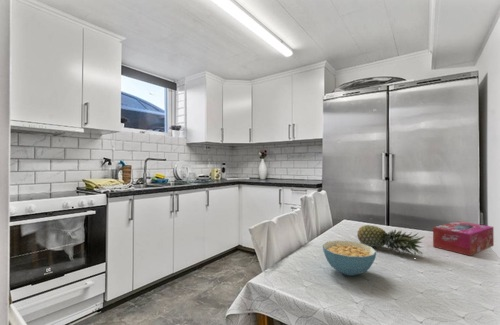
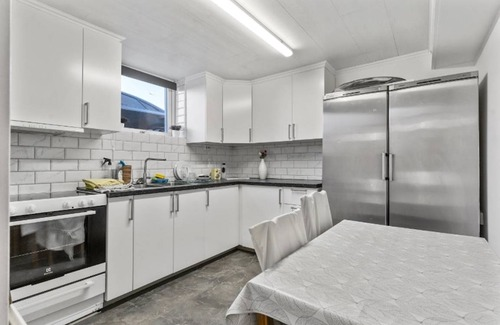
- cereal bowl (348, 260)
- tissue box (463, 236)
- fruit (388, 239)
